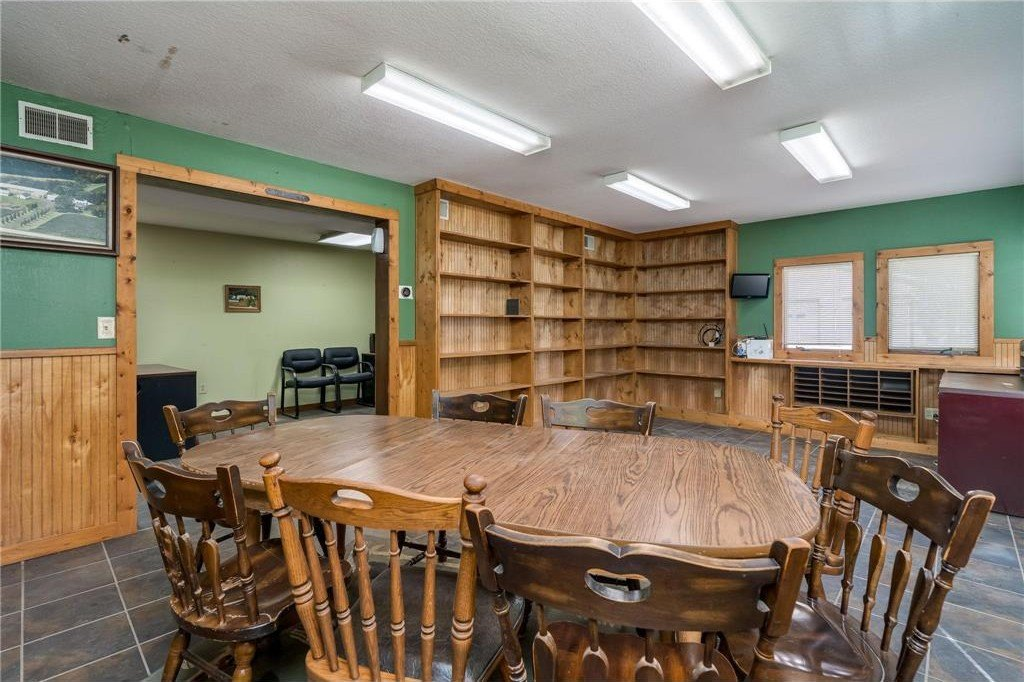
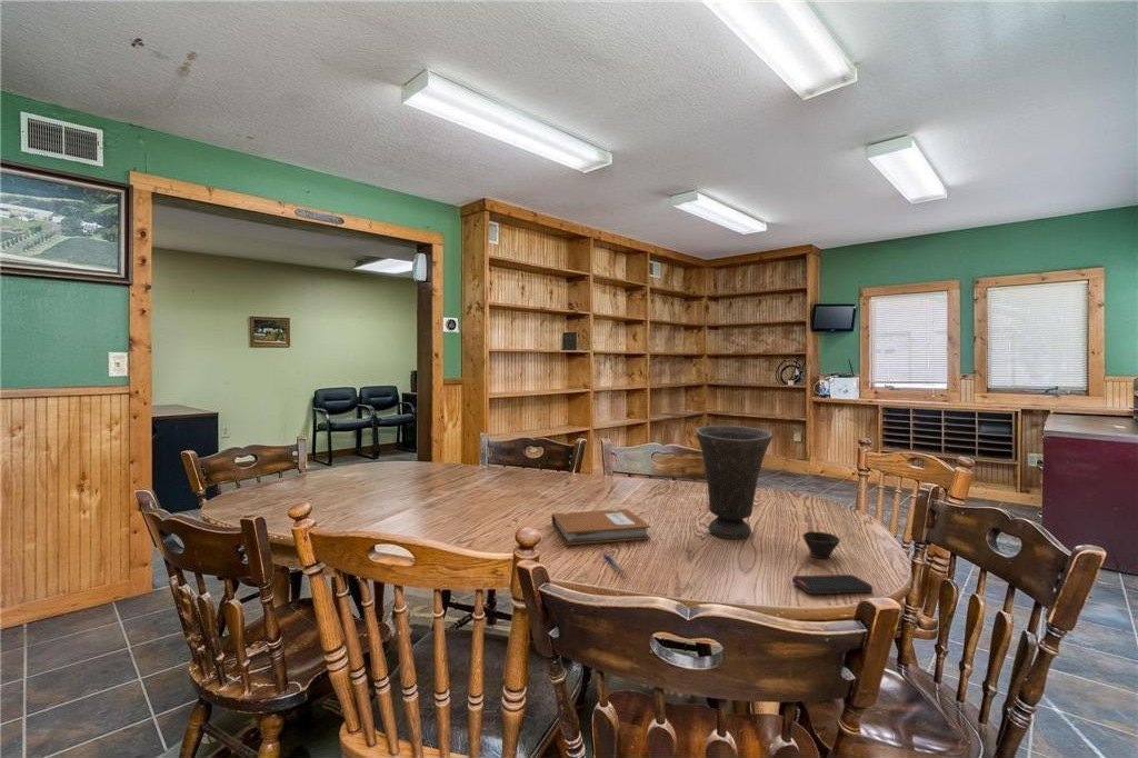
+ cup (822, 545)
+ notebook (600, 525)
+ vase (732, 481)
+ pen (613, 562)
+ smartphone (831, 584)
